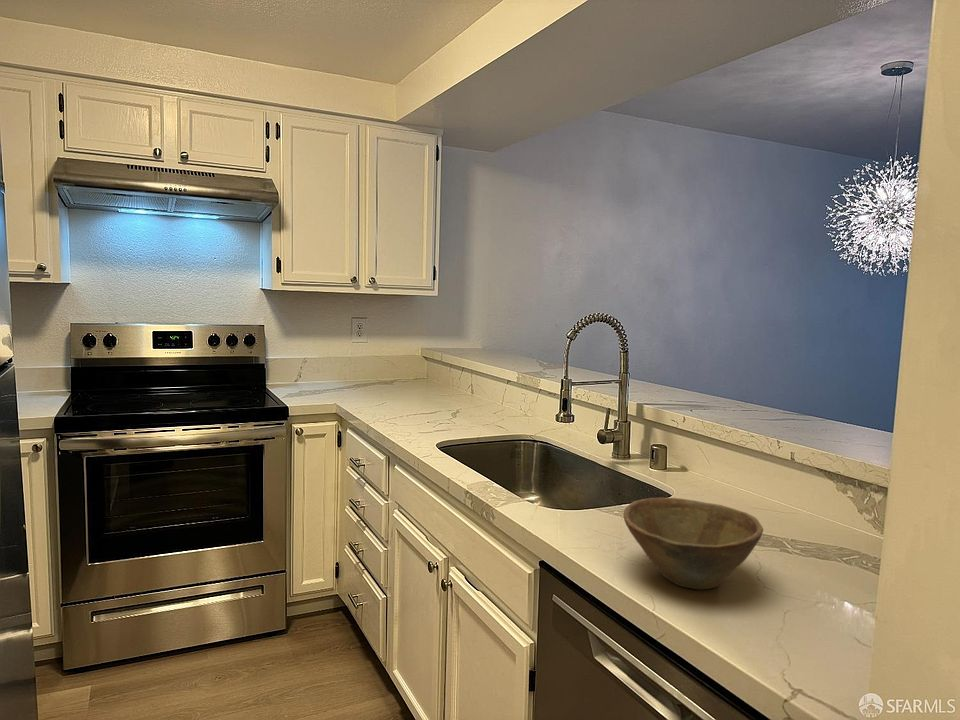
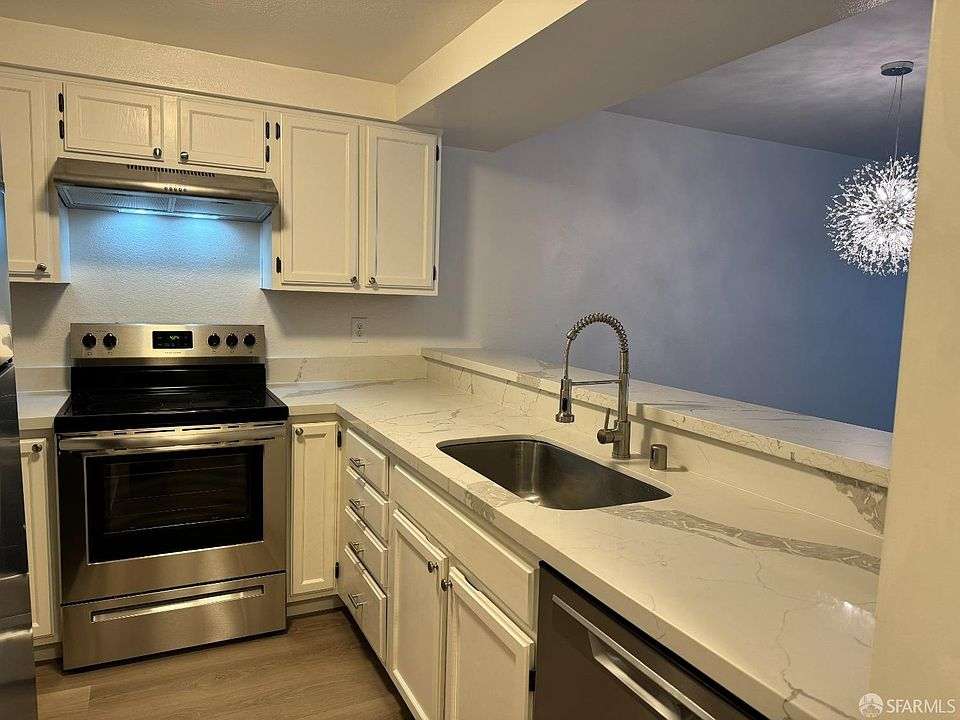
- bowl (689, 546)
